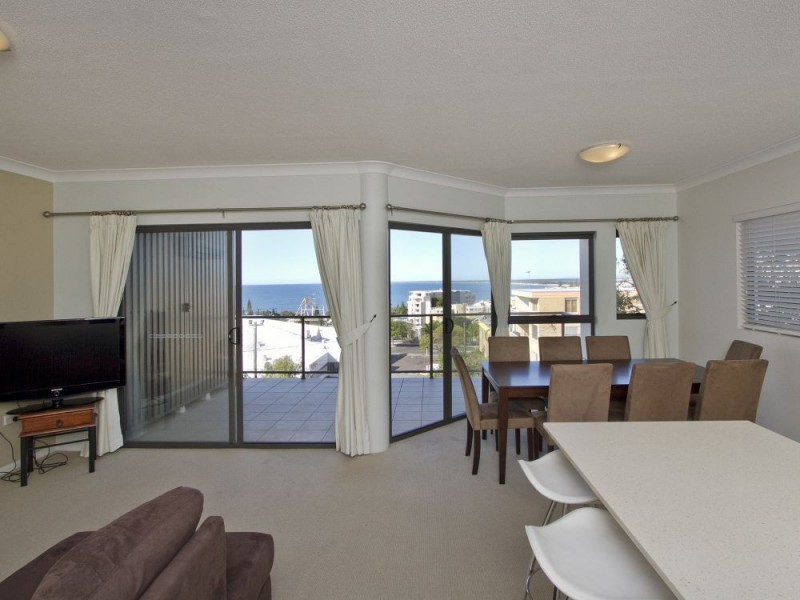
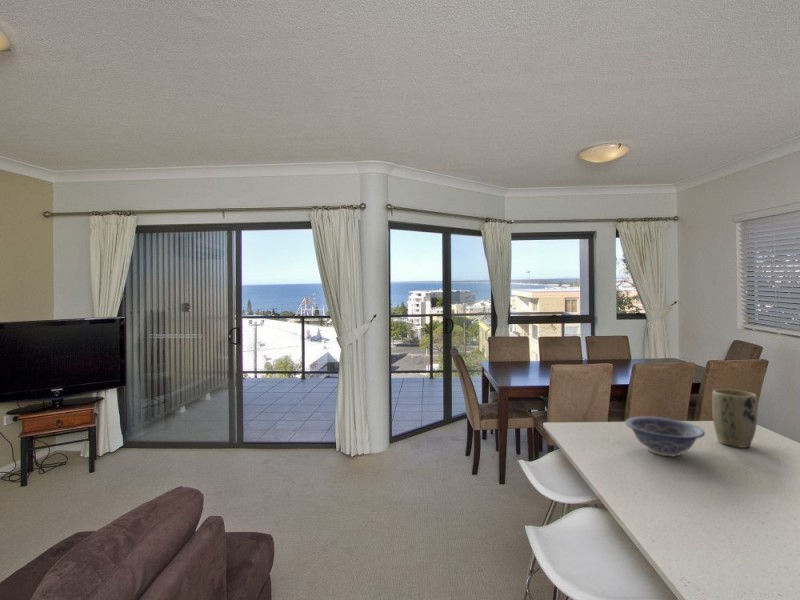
+ decorative bowl (663, 438)
+ plant pot (734, 418)
